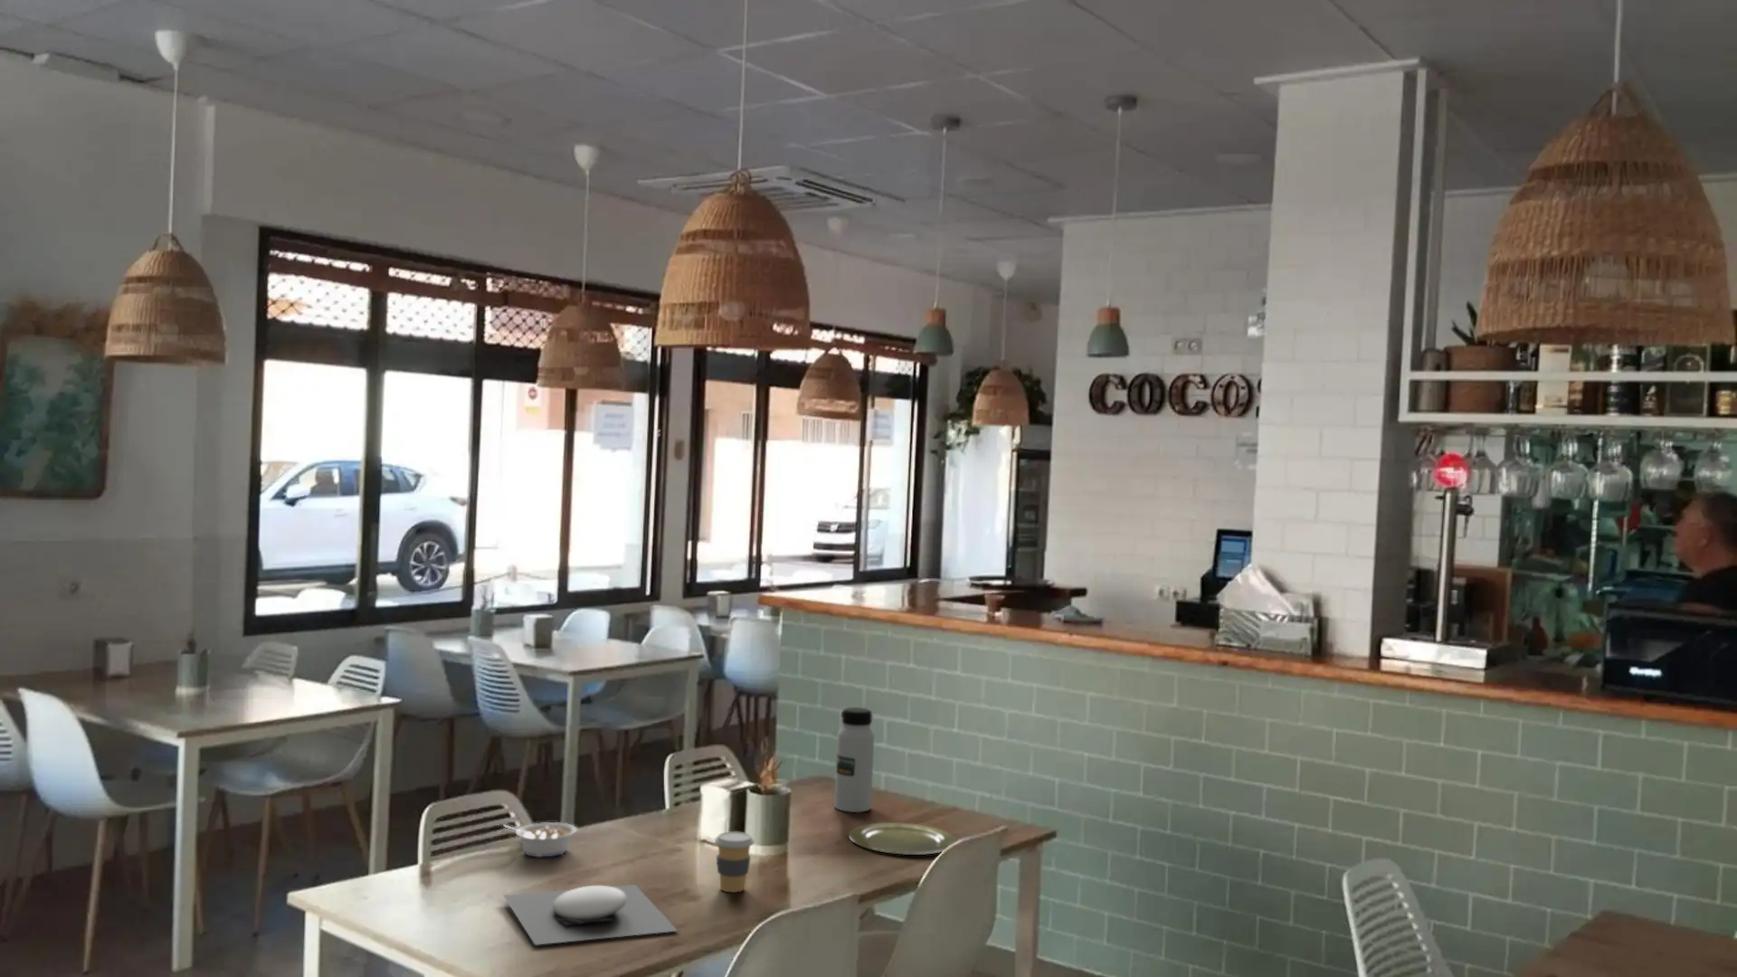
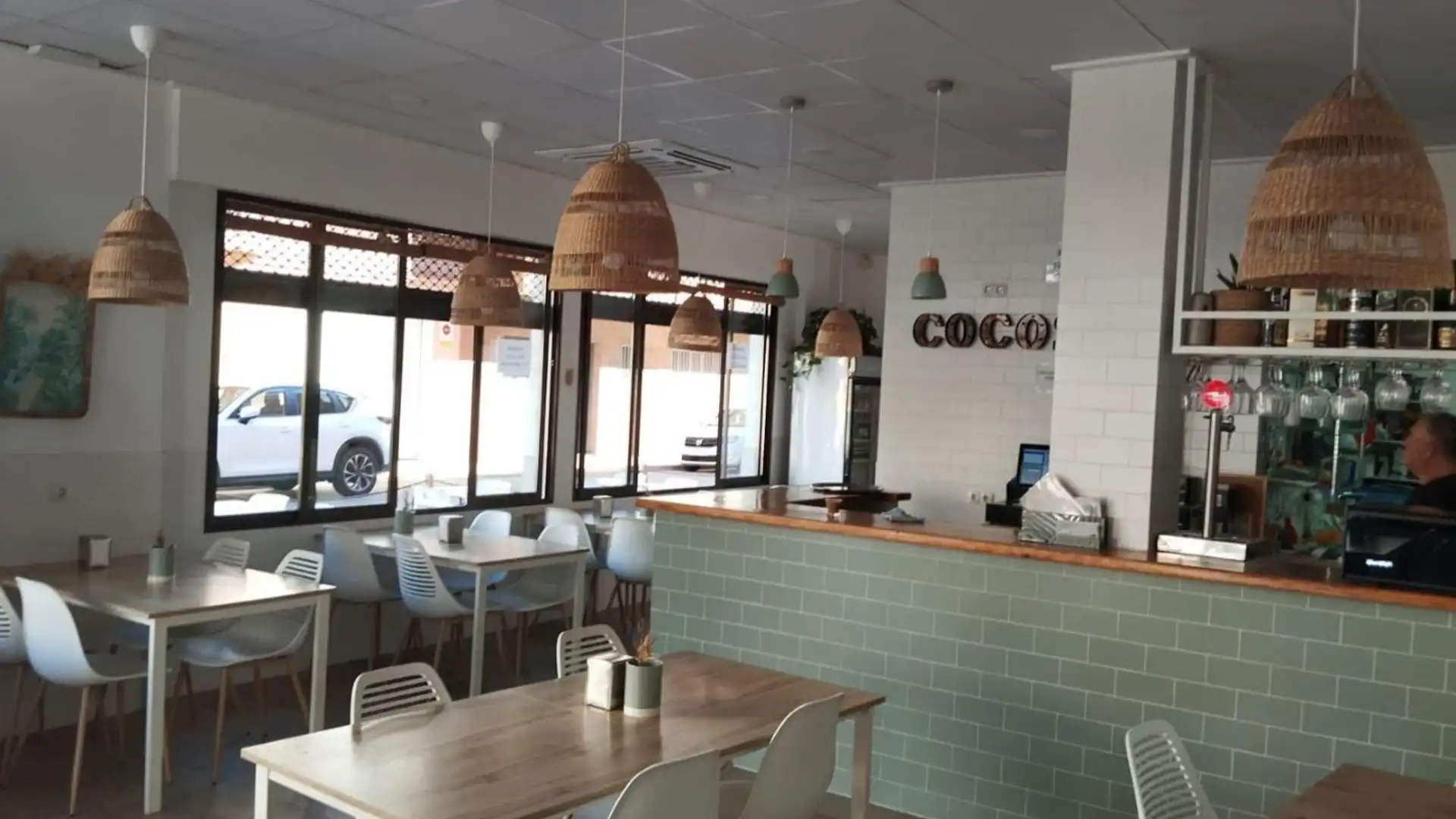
- plate (902, 839)
- coffee cup (732, 862)
- water bottle (855, 758)
- legume (544, 839)
- plate (589, 904)
